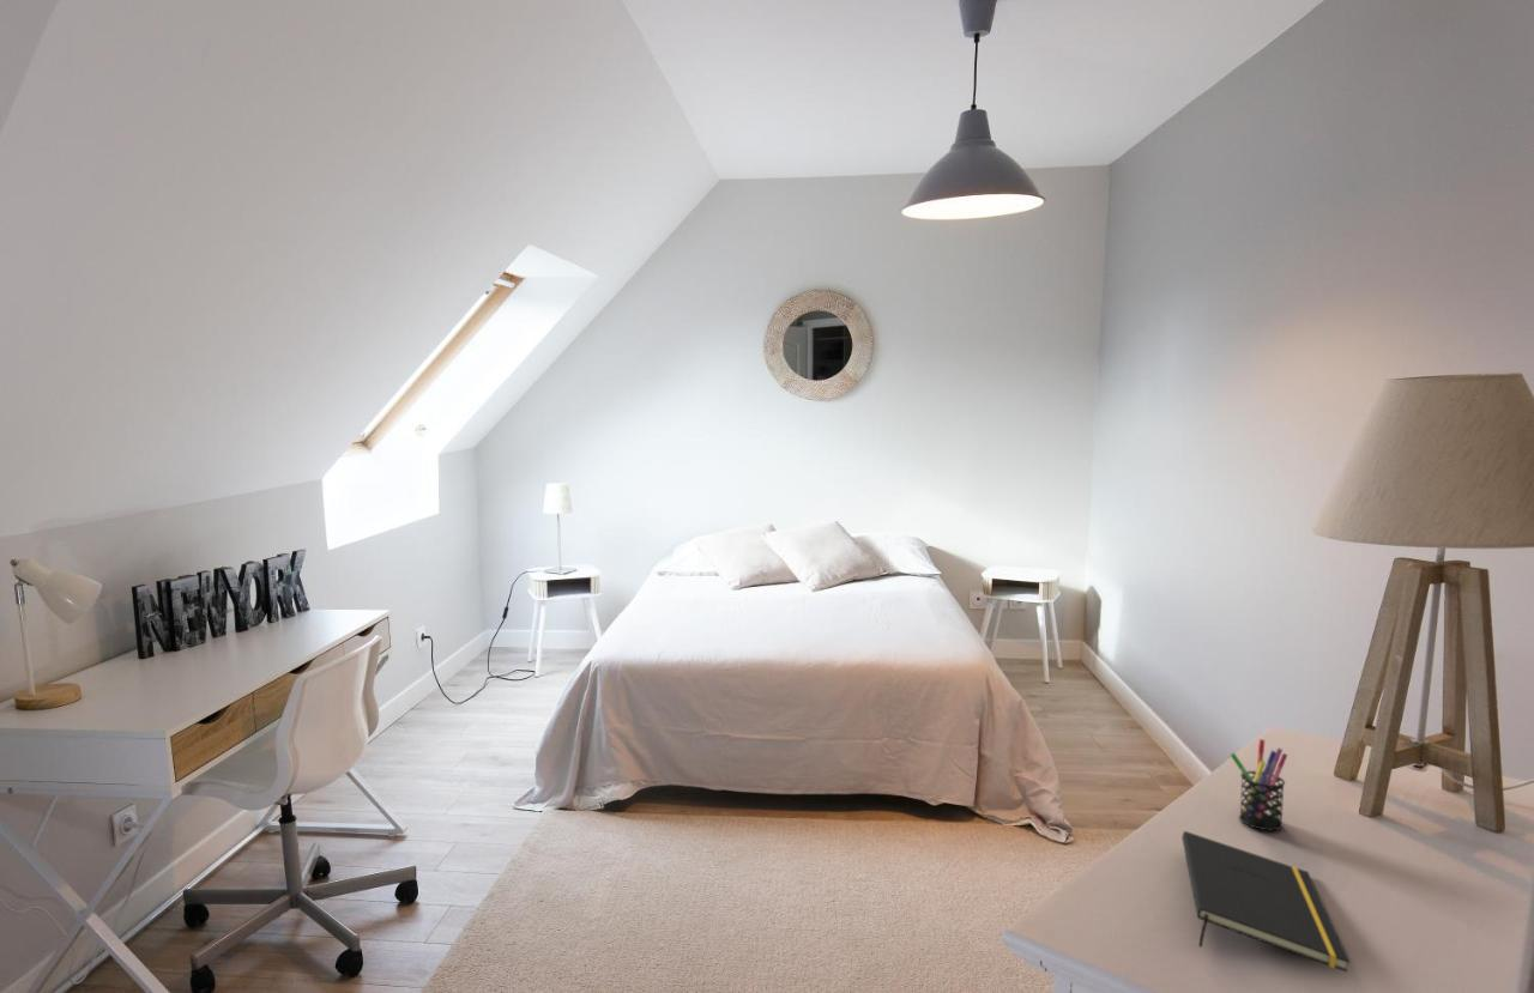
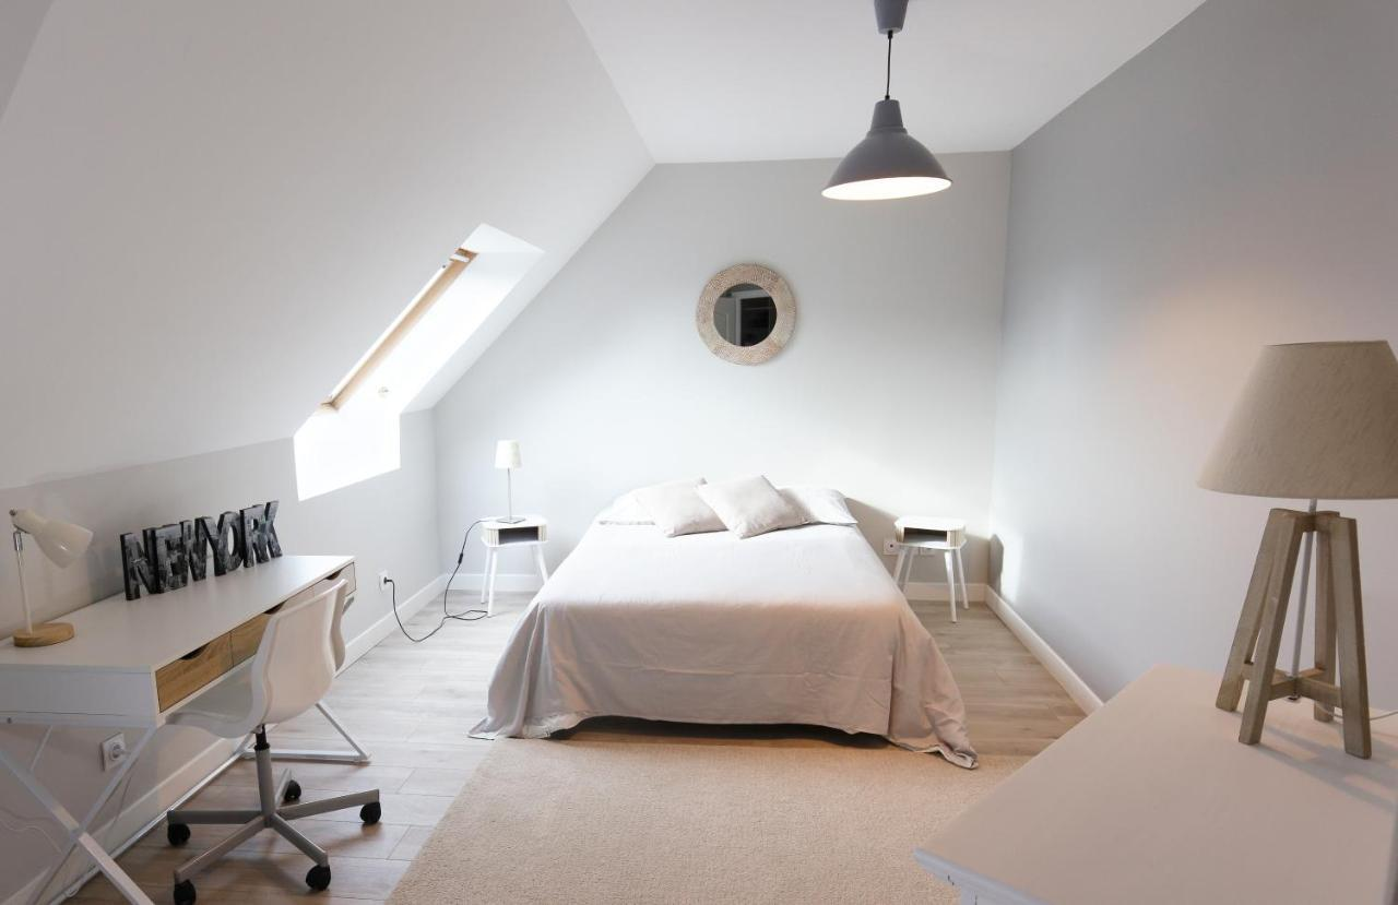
- pen holder (1256, 782)
- notepad (1256, 892)
